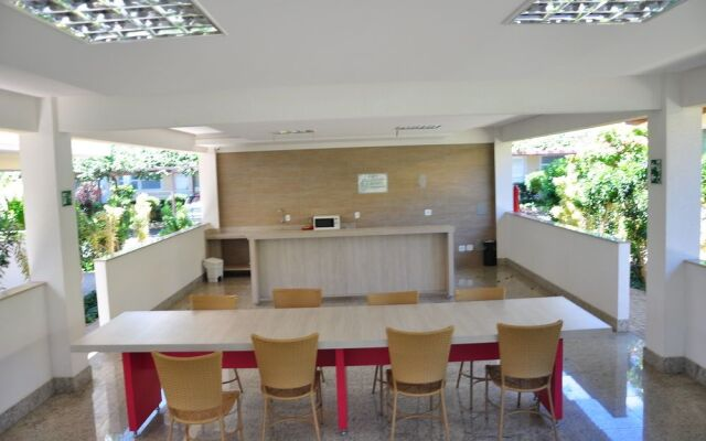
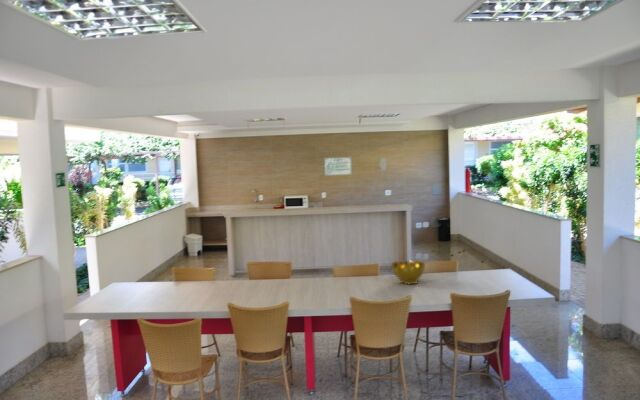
+ decorative bowl (408, 272)
